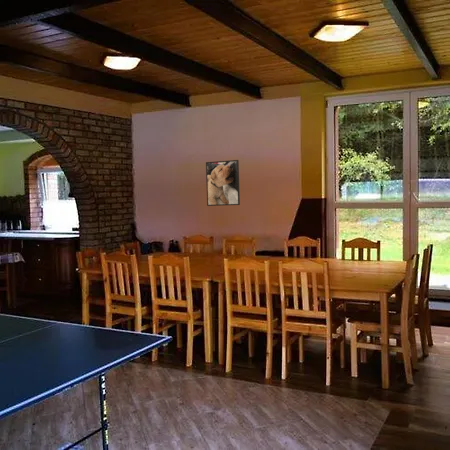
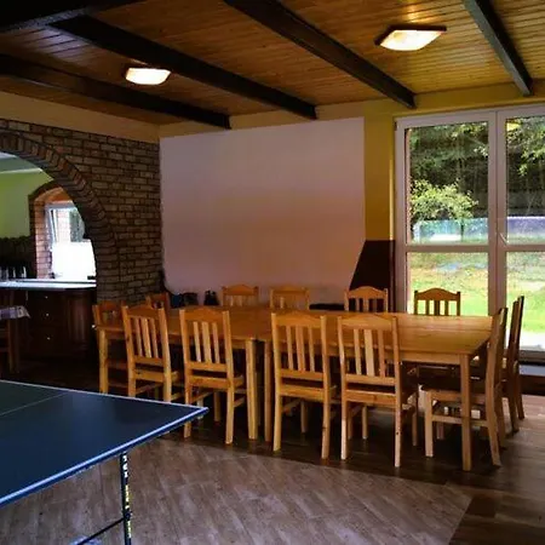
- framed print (222, 183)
